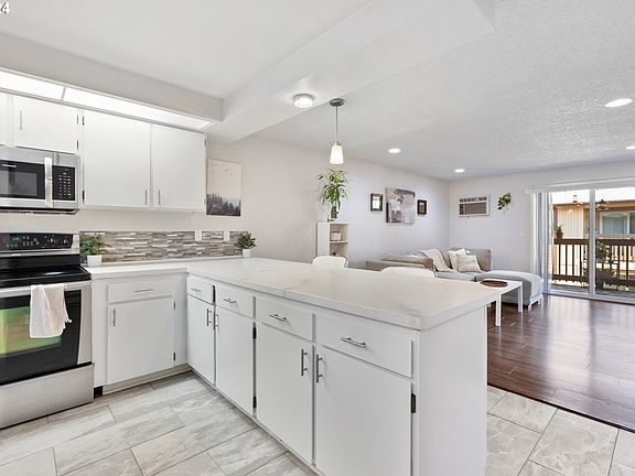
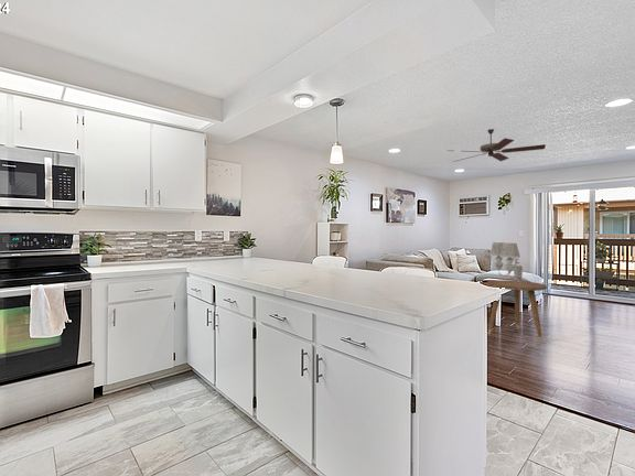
+ wall sconce (507, 262)
+ side table (515, 309)
+ ceiling fan (494, 143)
